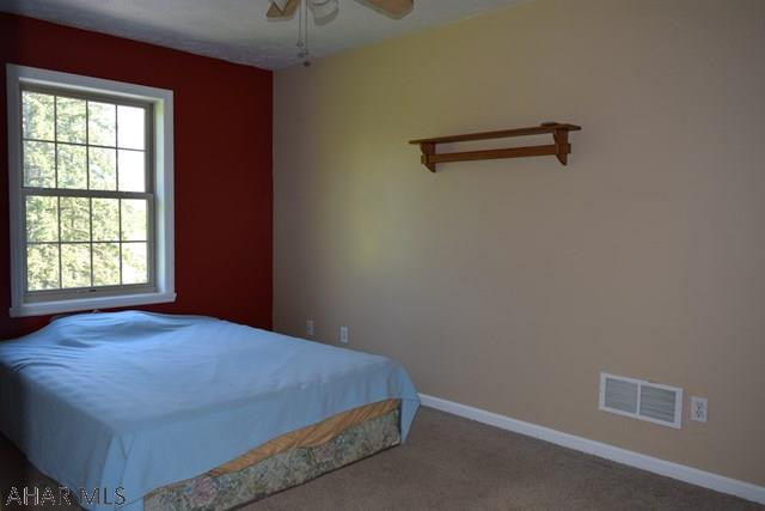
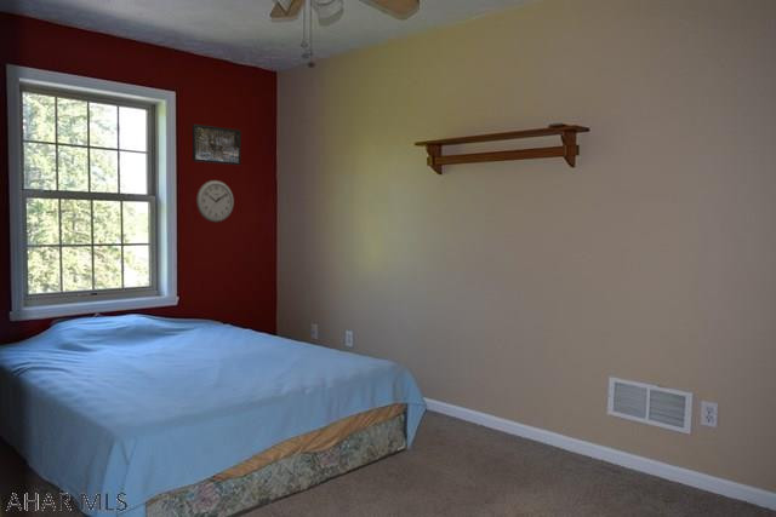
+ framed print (217, 145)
+ wall clock (216, 201)
